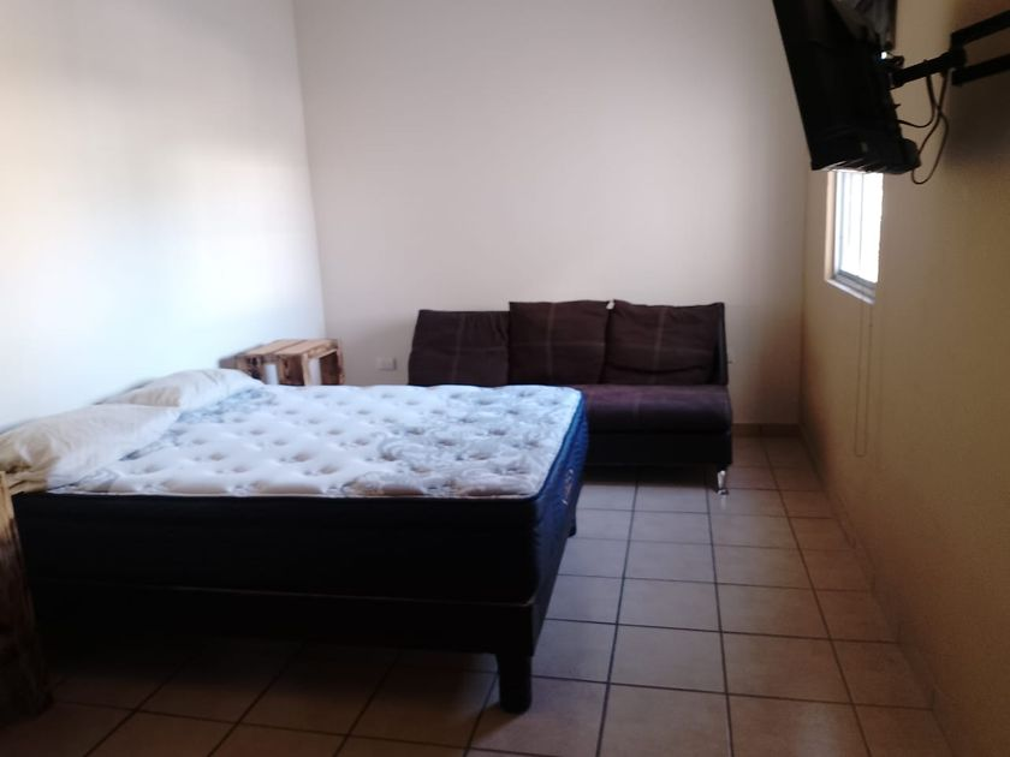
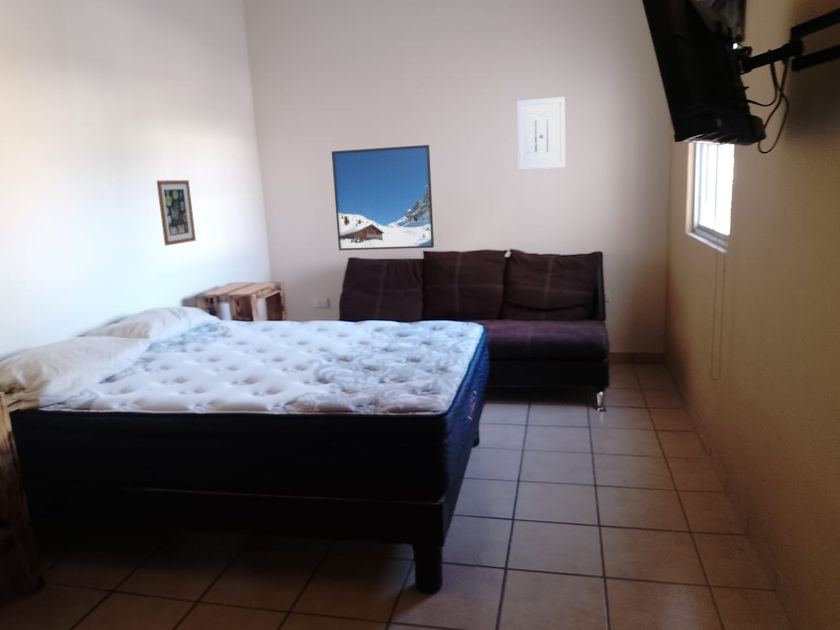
+ wall art (541, 134)
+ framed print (382, 199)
+ wall art (177, 212)
